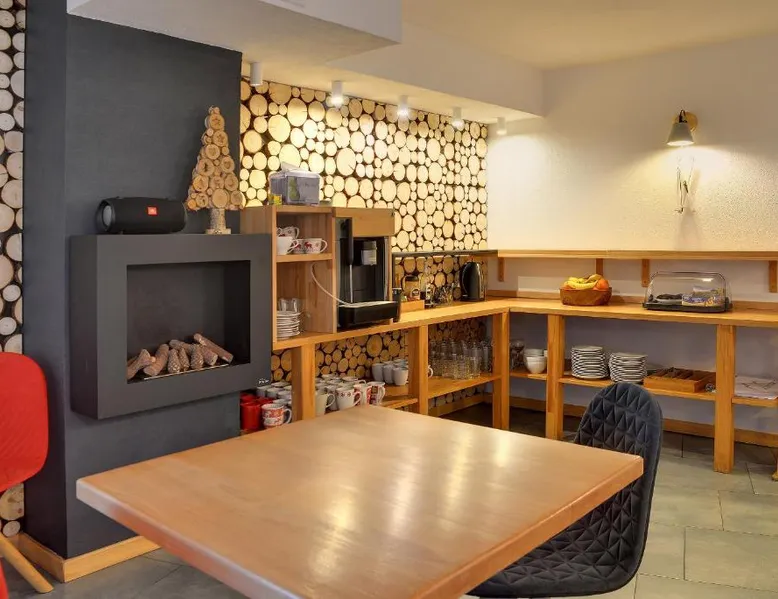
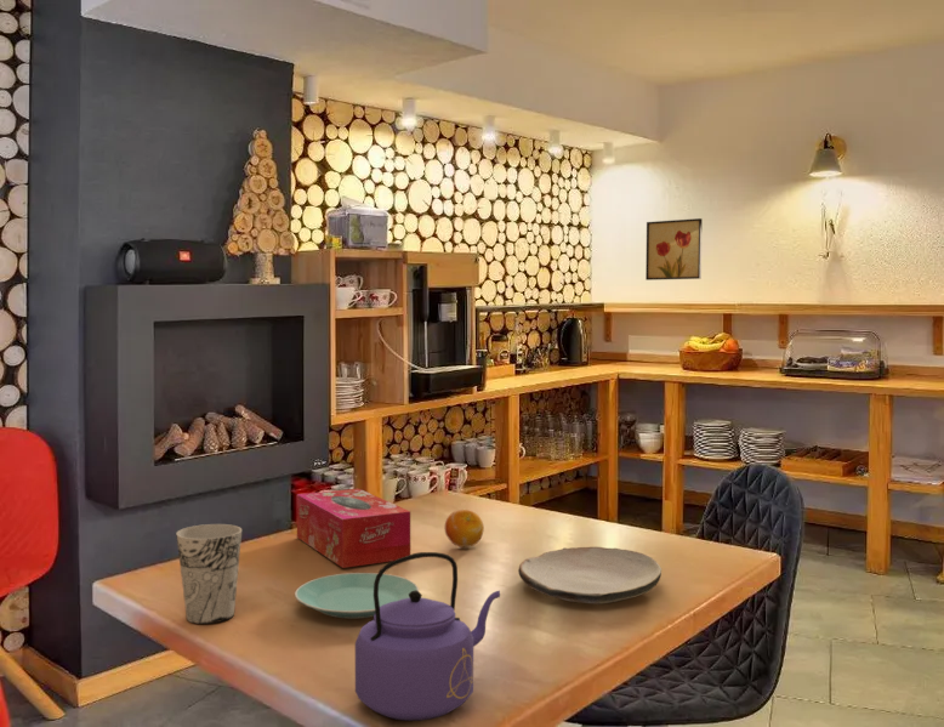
+ plate (588, 574)
+ kettle (433, 624)
+ cup (210, 573)
+ tissue box (351, 524)
+ wall art (673, 249)
+ fruit (464, 528)
+ plate (357, 597)
